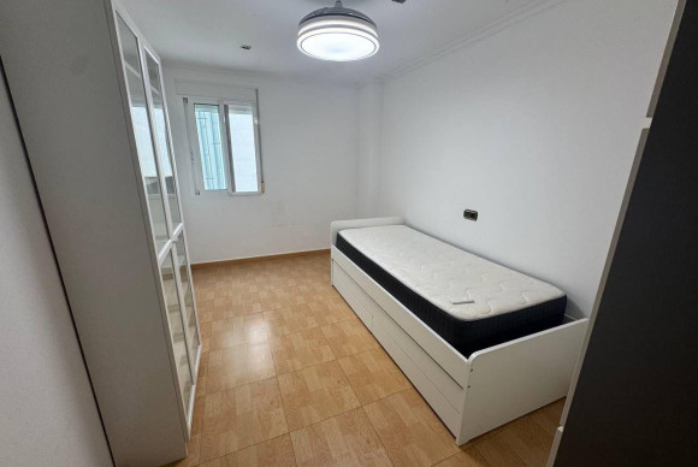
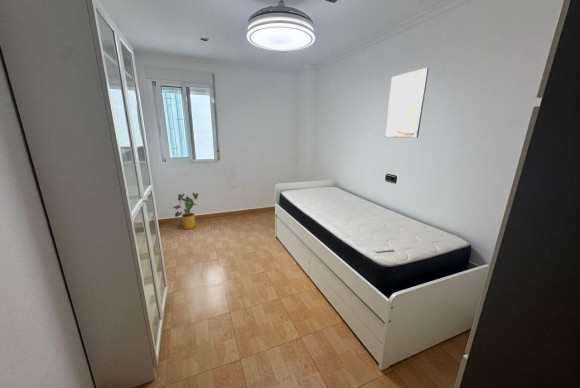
+ house plant (186, 211)
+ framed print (404, 106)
